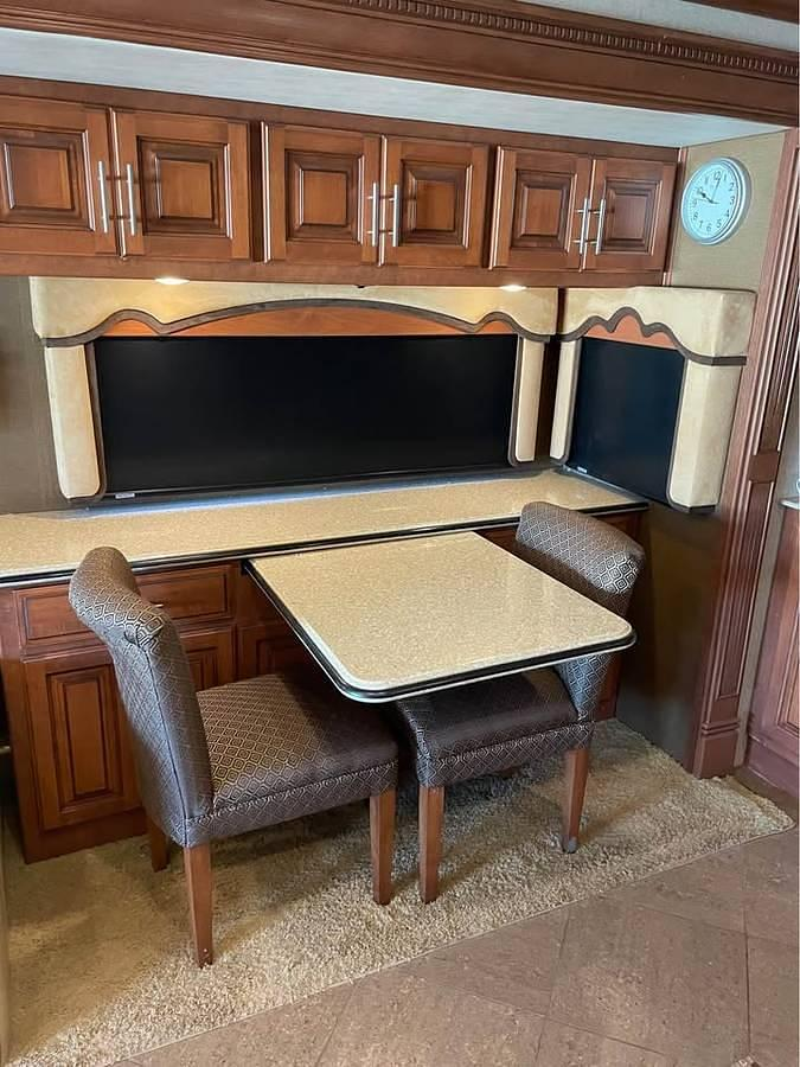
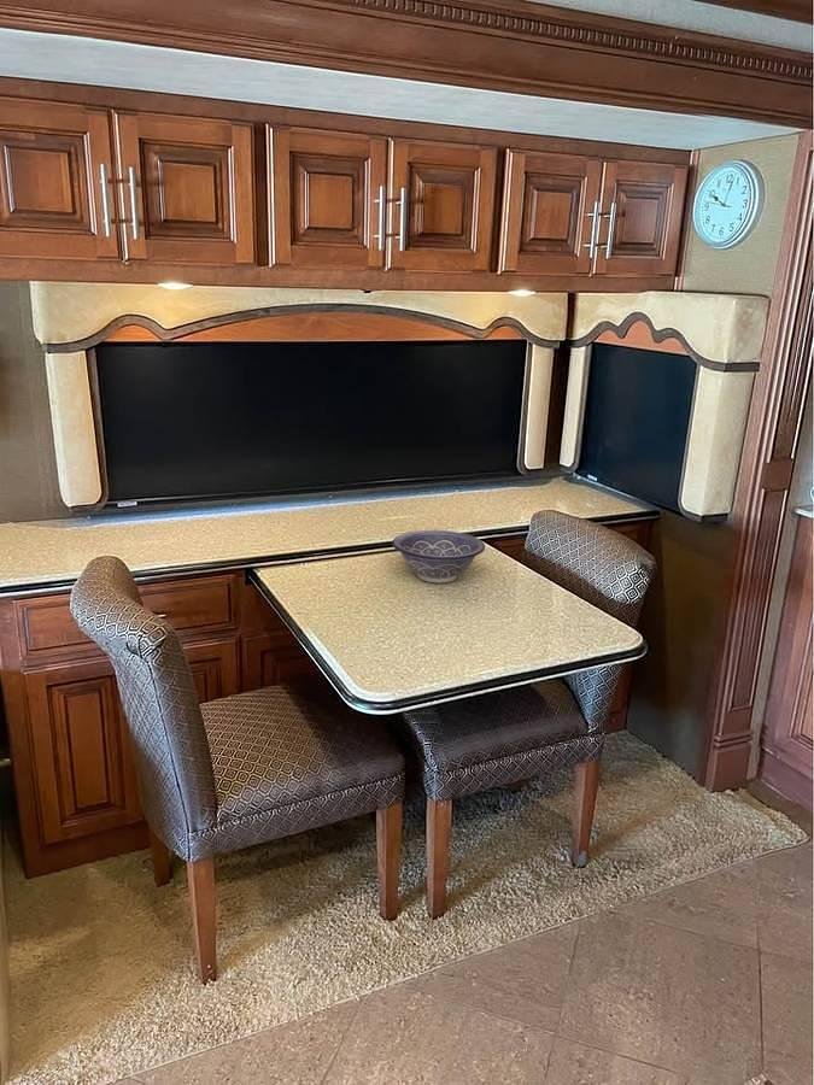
+ decorative bowl (438, 559)
